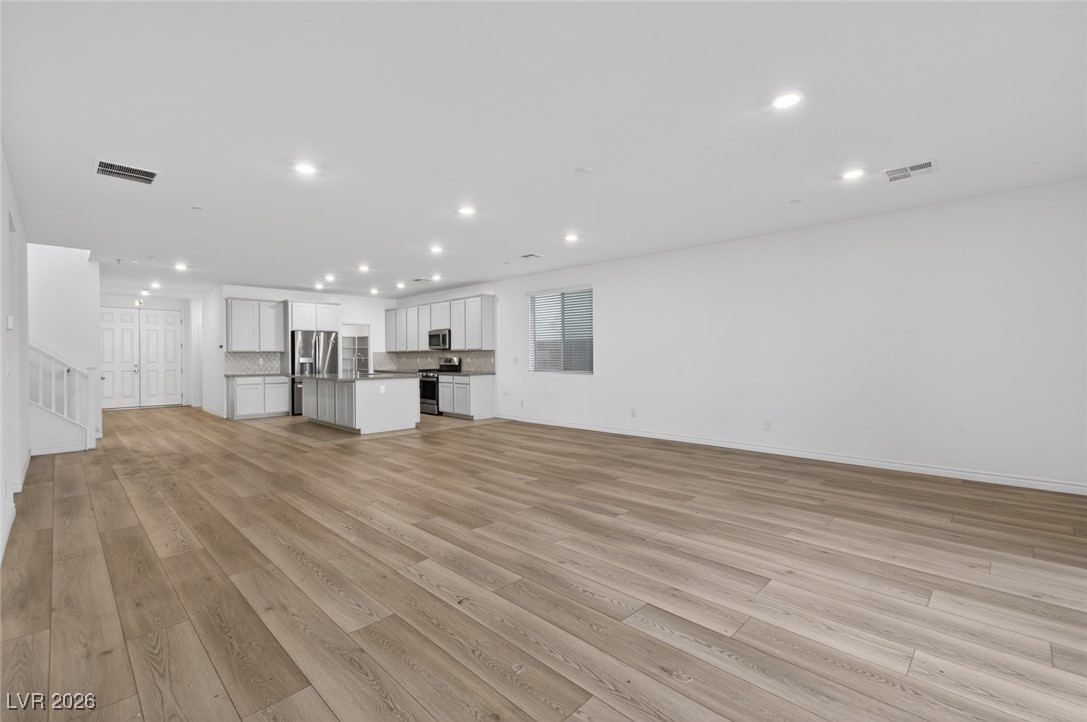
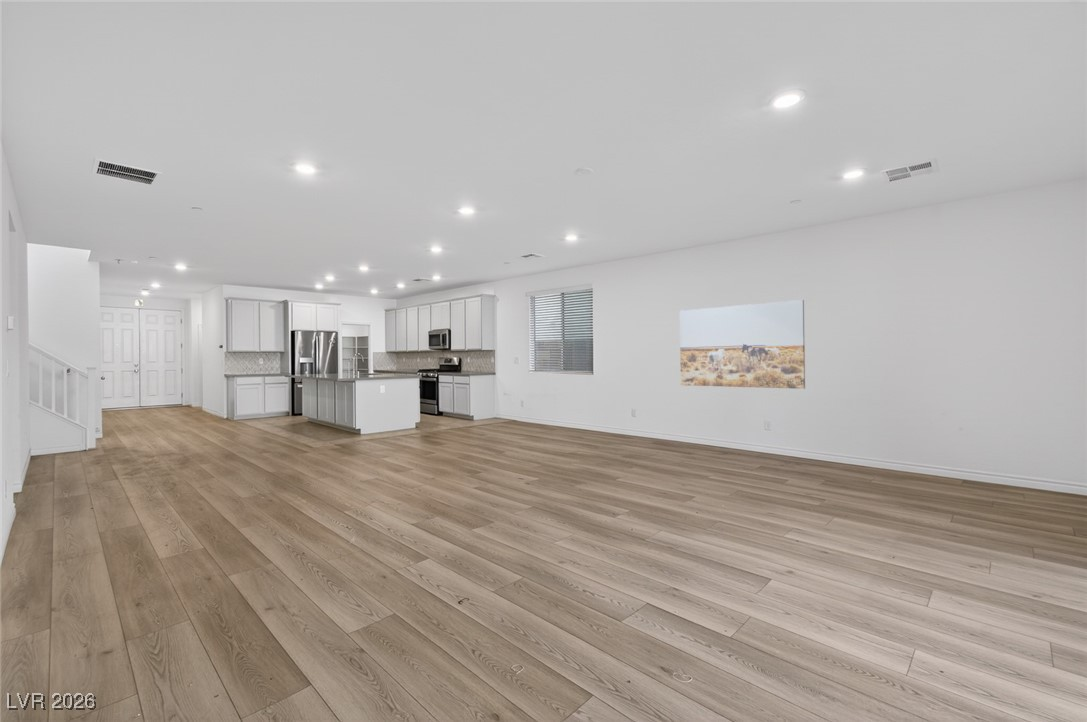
+ wall art (737, 346)
